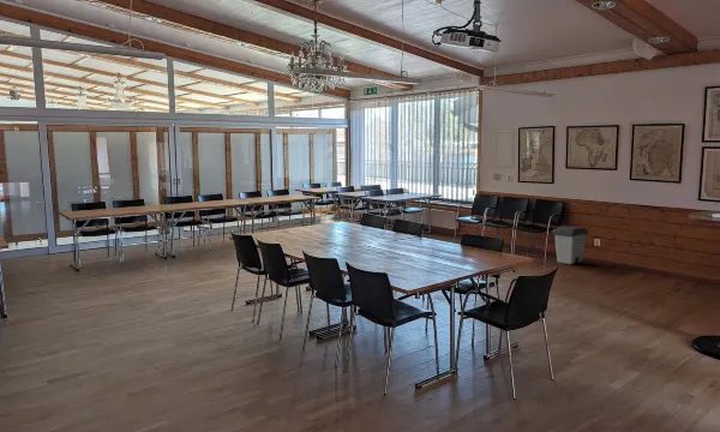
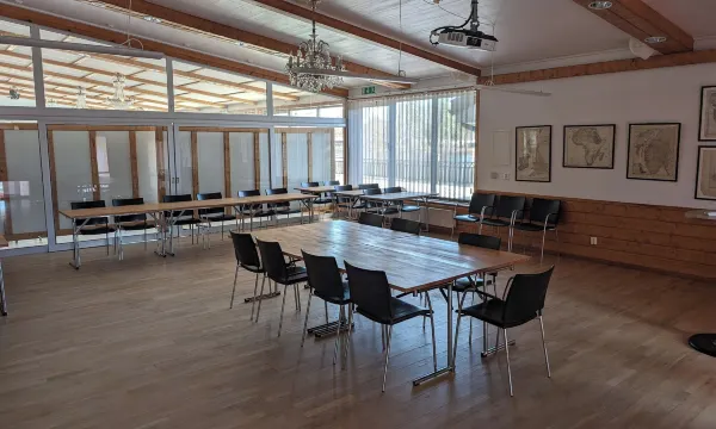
- trash can (569, 244)
